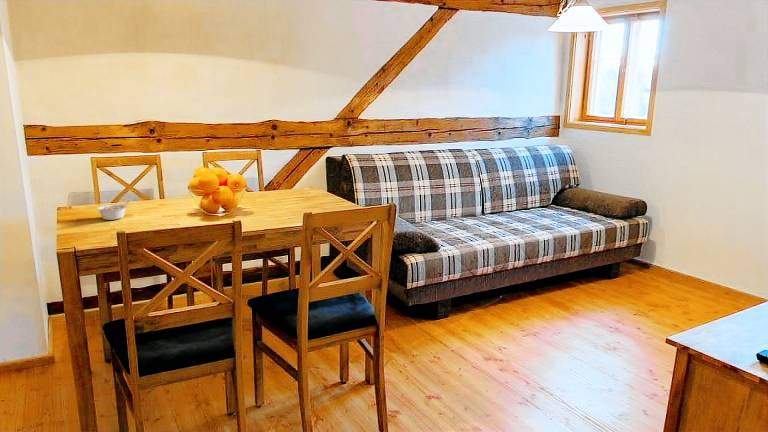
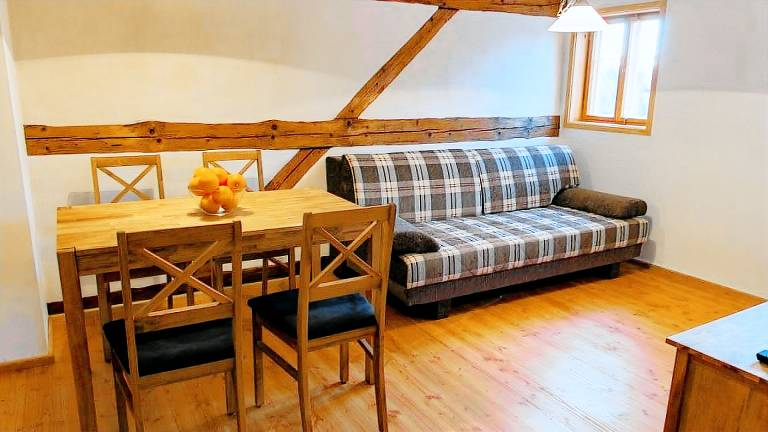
- legume (112, 211)
